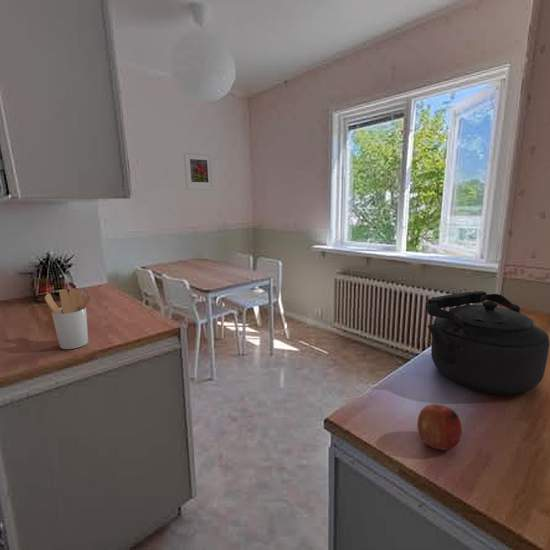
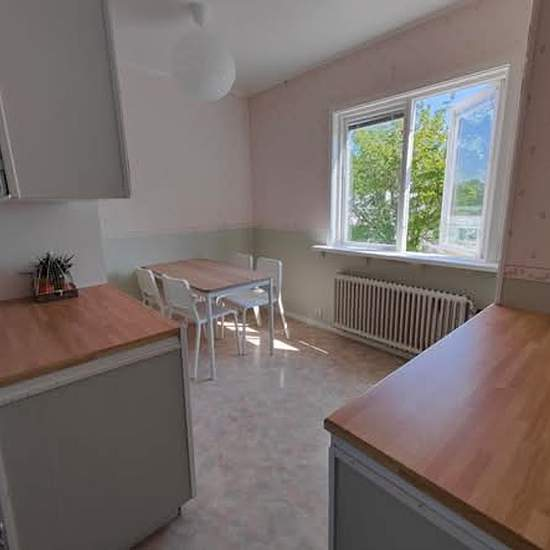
- kettle (482, 338)
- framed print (199, 171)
- fruit (438, 425)
- utensil holder (71, 316)
